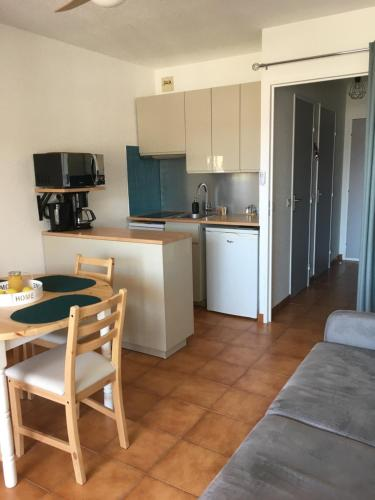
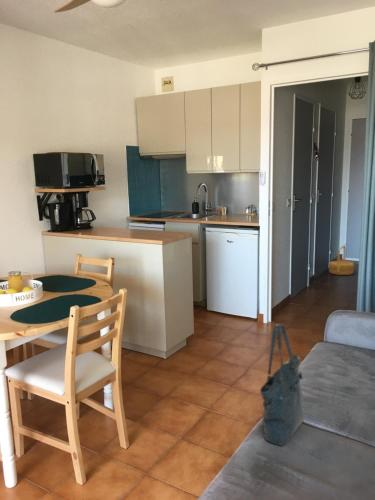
+ tote bag (283, 380)
+ basket (341, 259)
